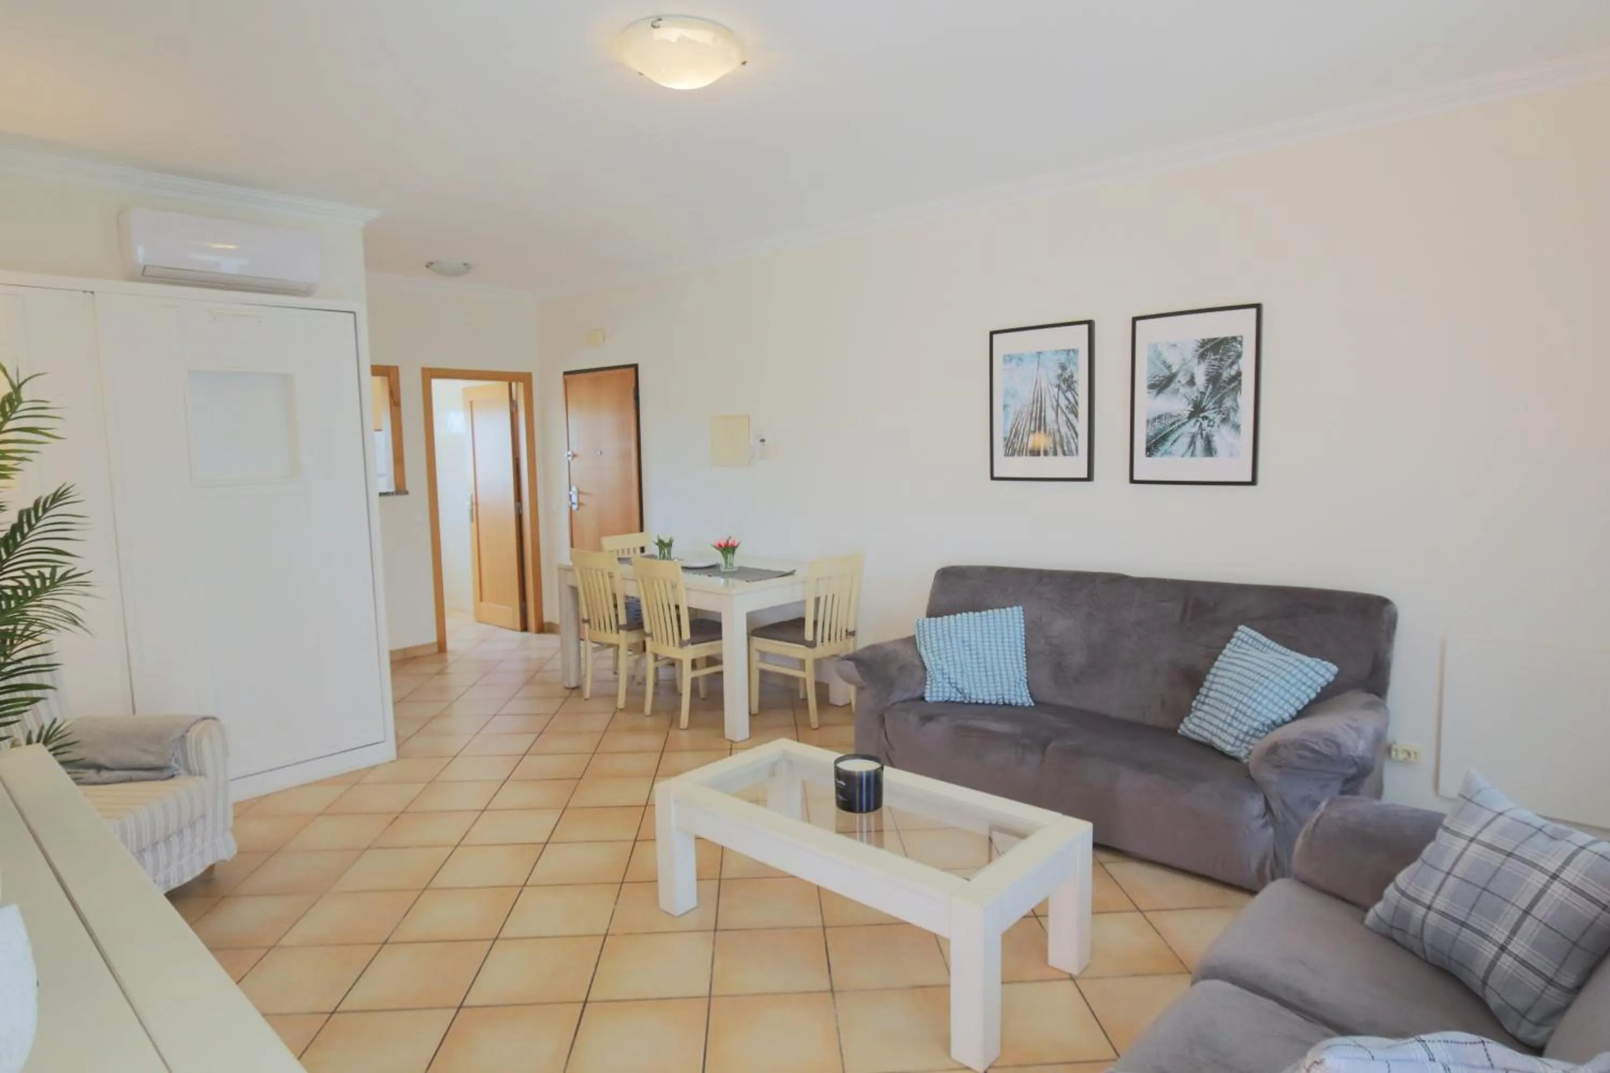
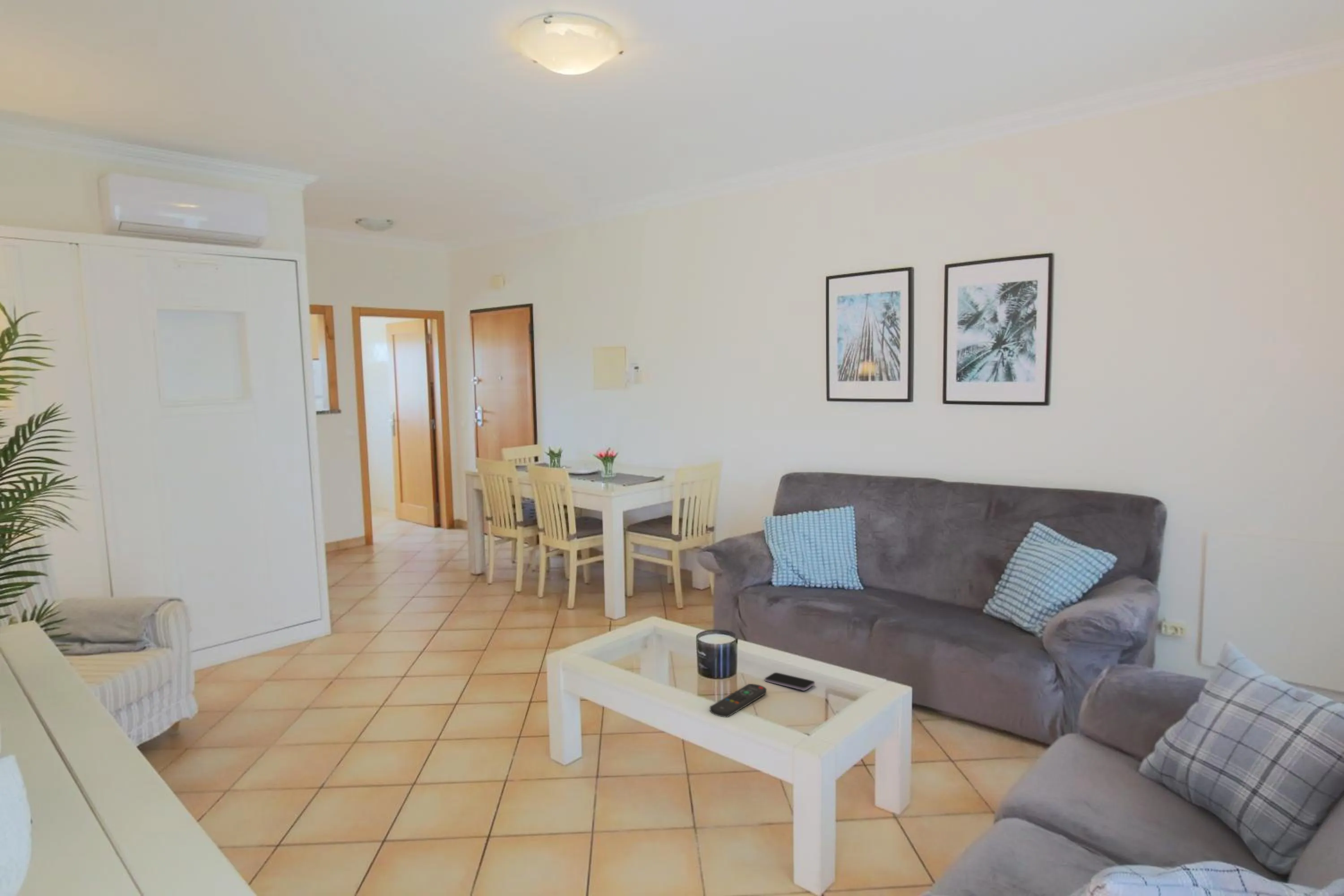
+ smartphone (789, 681)
+ remote control (739, 699)
